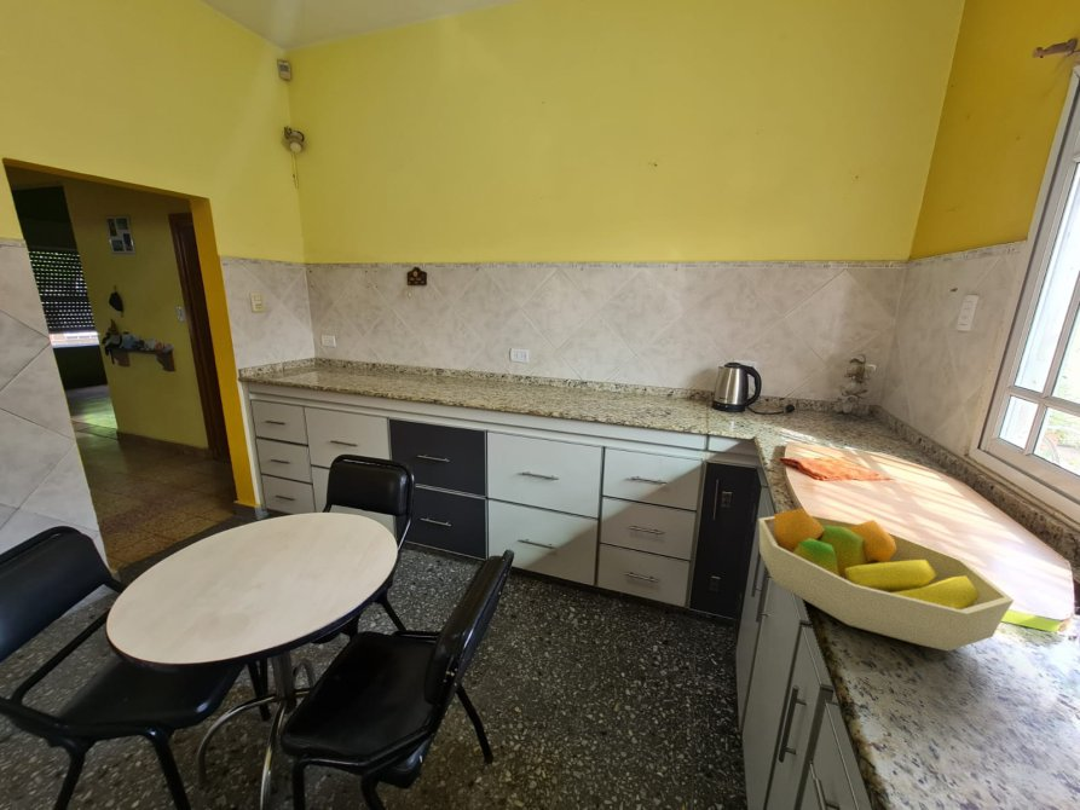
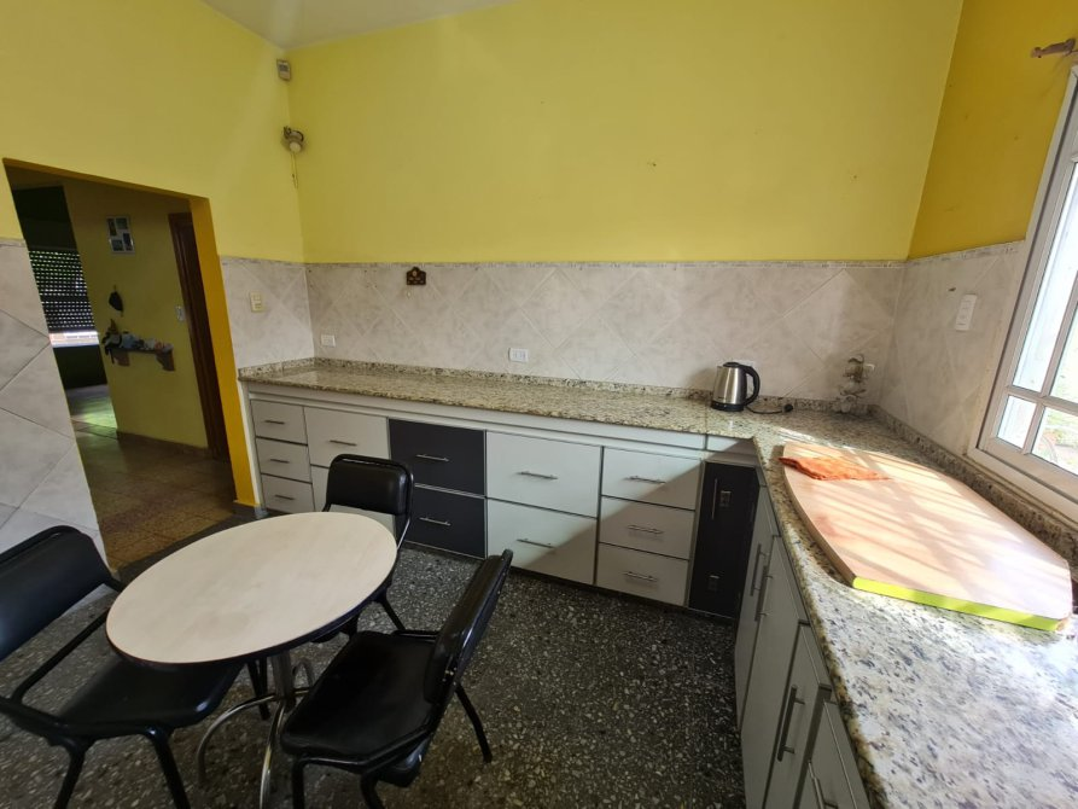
- fruit bowl (864, 566)
